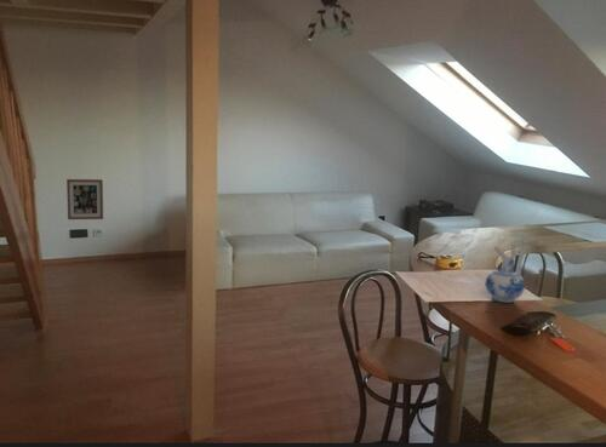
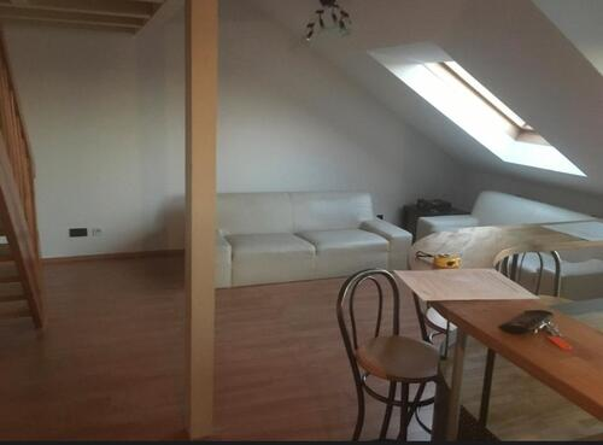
- wall art (85, 199)
- ceramic pitcher (507, 269)
